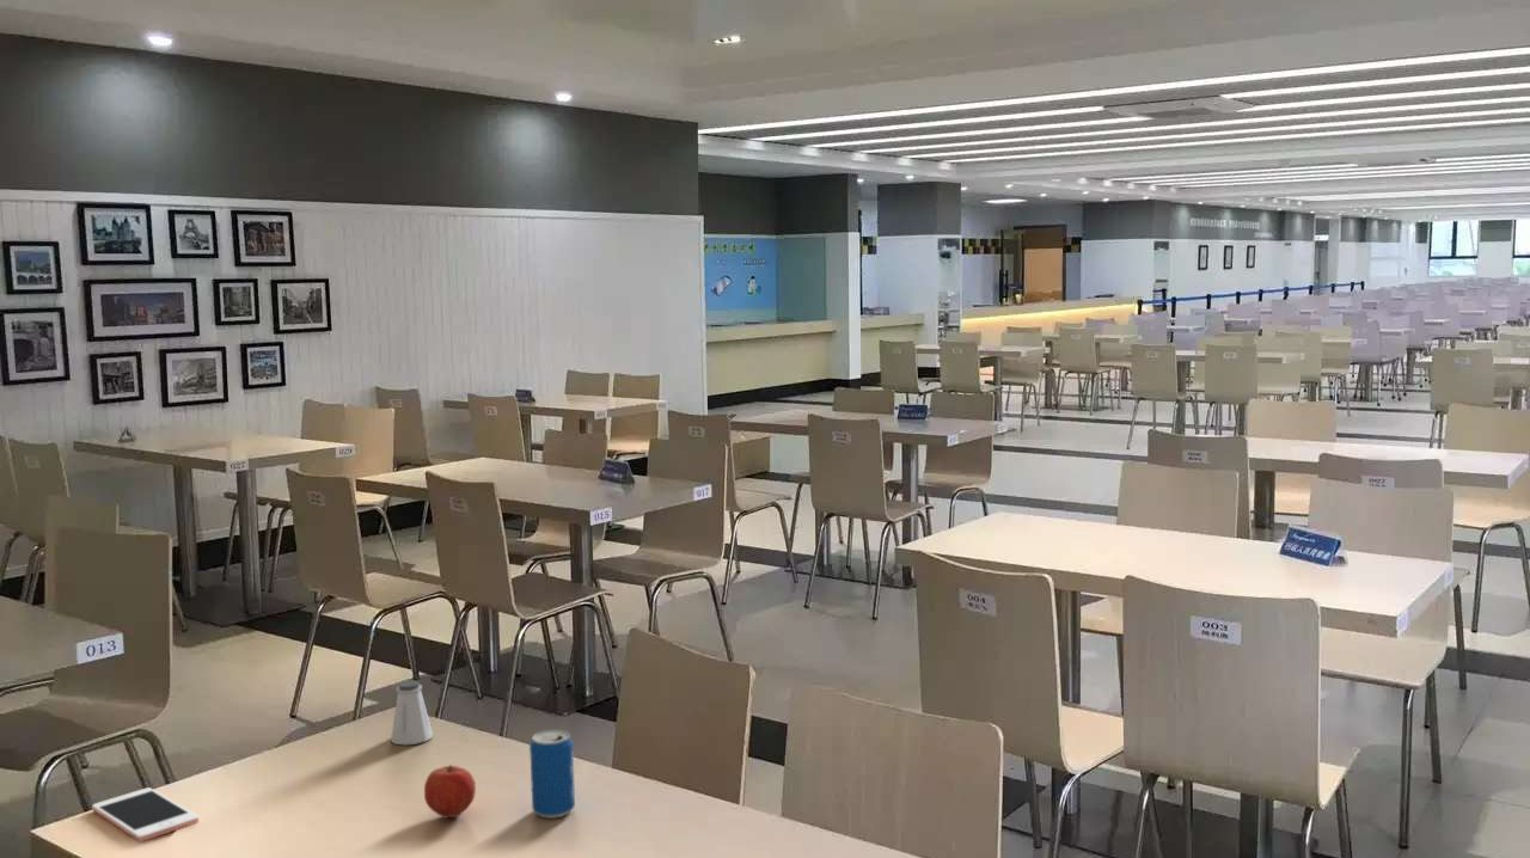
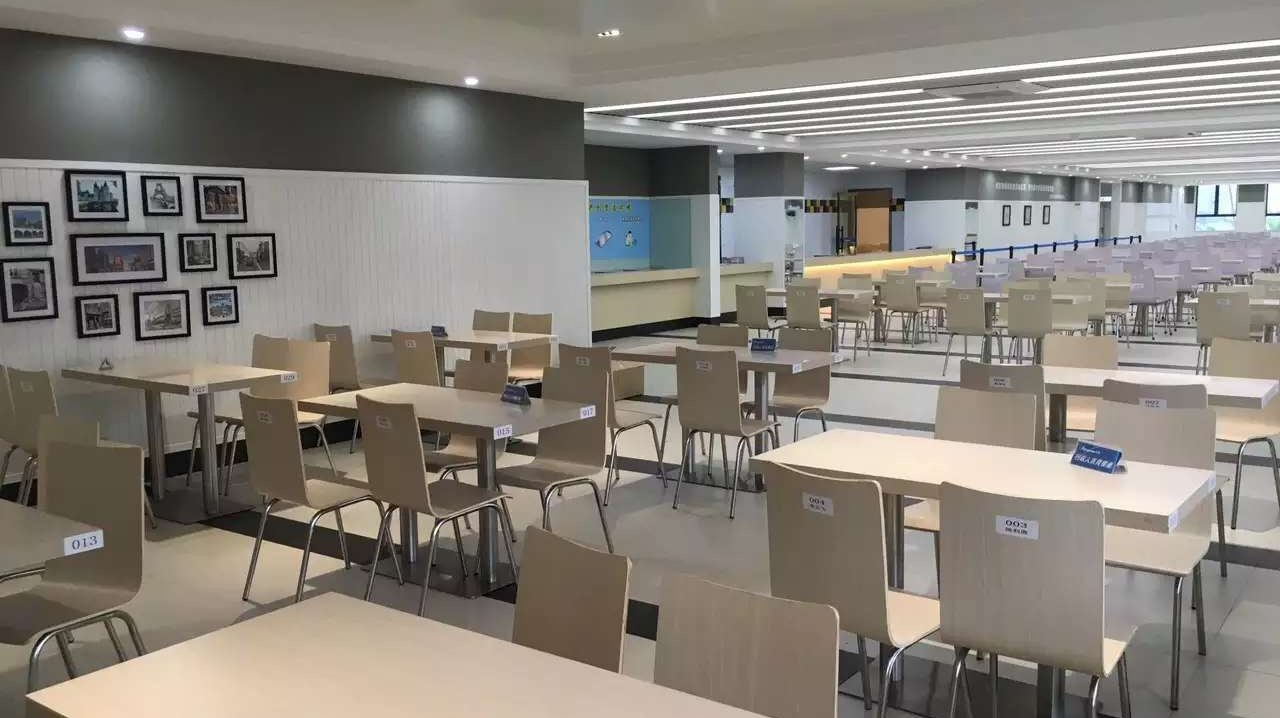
- apple (449, 790)
- beverage can (552, 773)
- cell phone (145, 813)
- saltshaker (410, 710)
